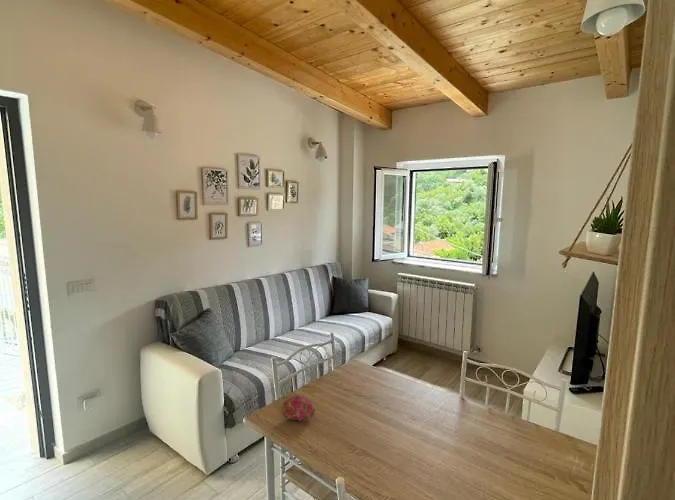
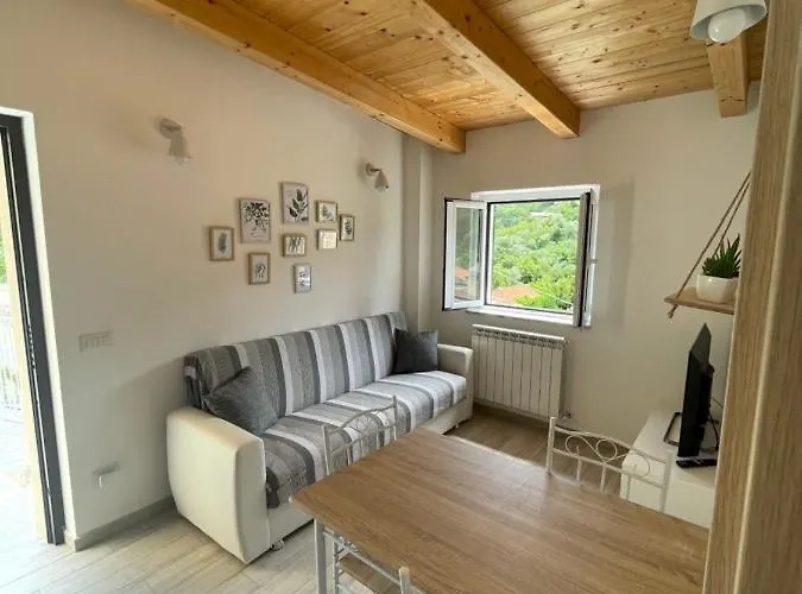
- fruit (298, 407)
